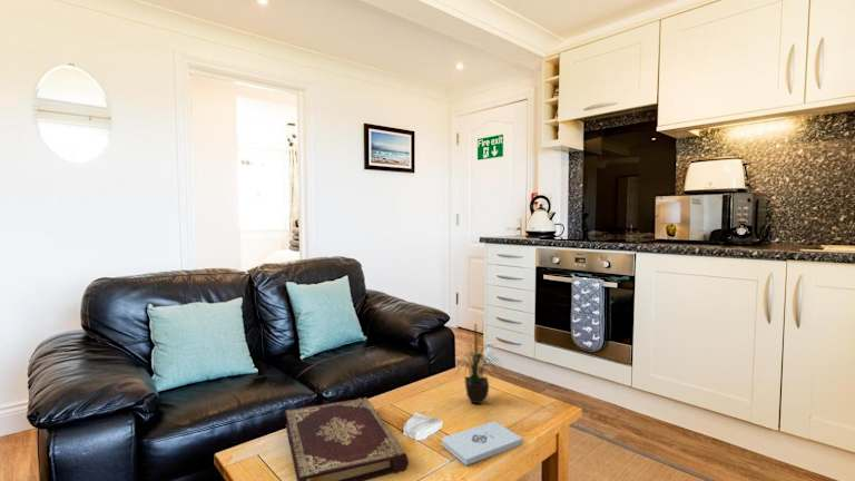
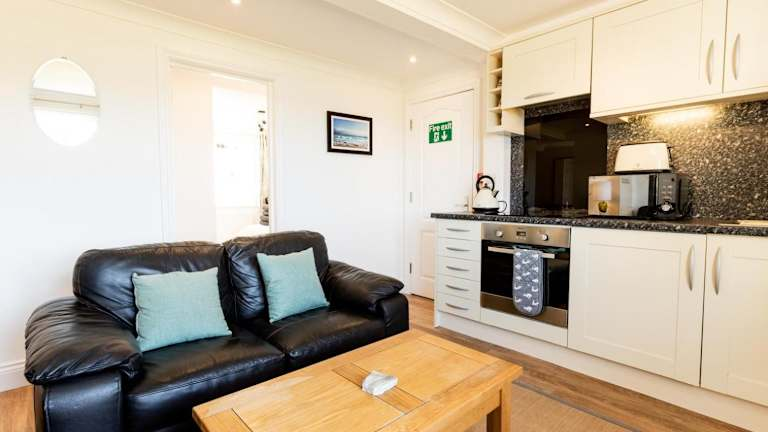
- book (341, 436)
- notepad (481, 441)
- potted plant (478, 354)
